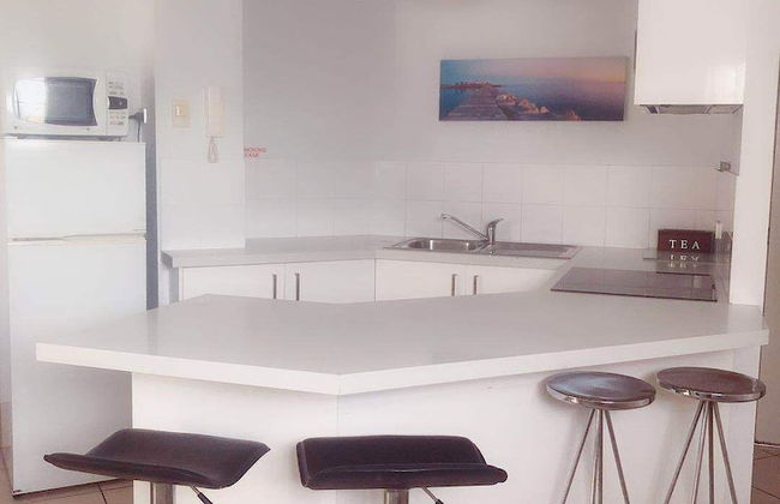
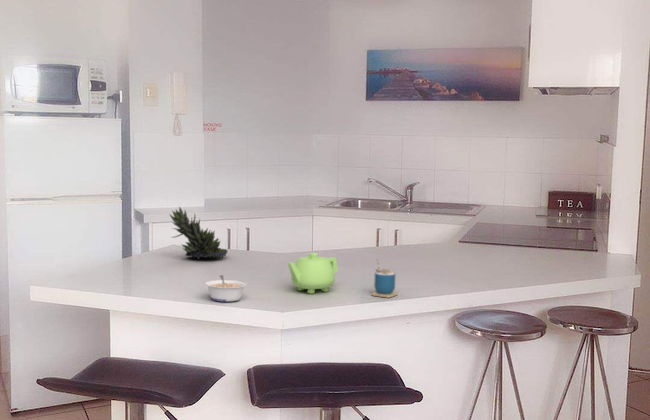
+ succulent plant (198, 232)
+ cup (385, 276)
+ teapot (312, 271)
+ legume (224, 289)
